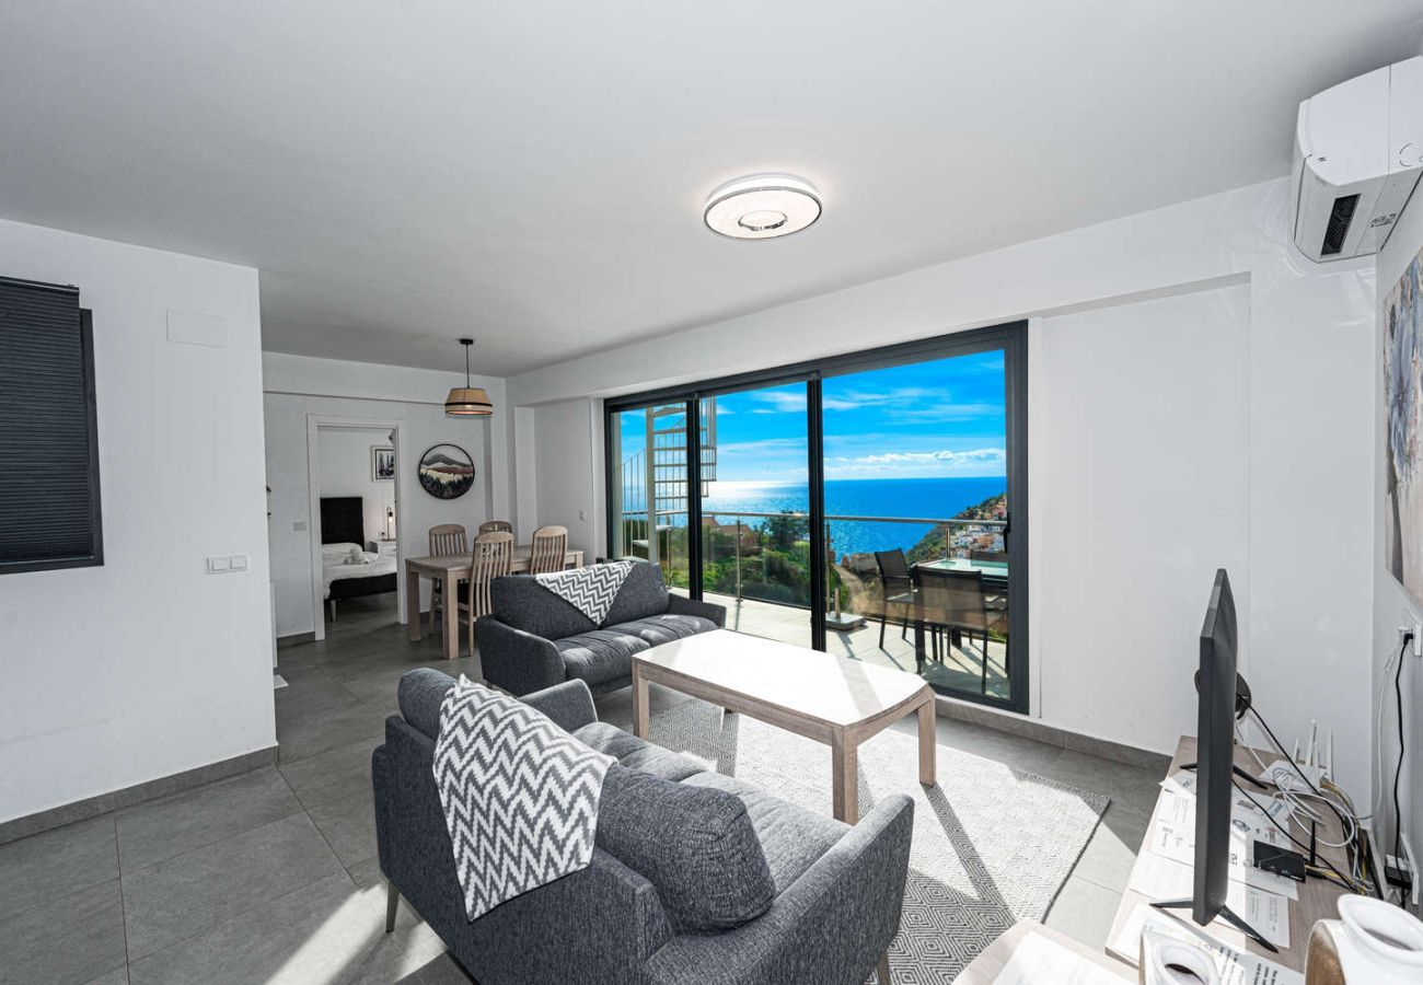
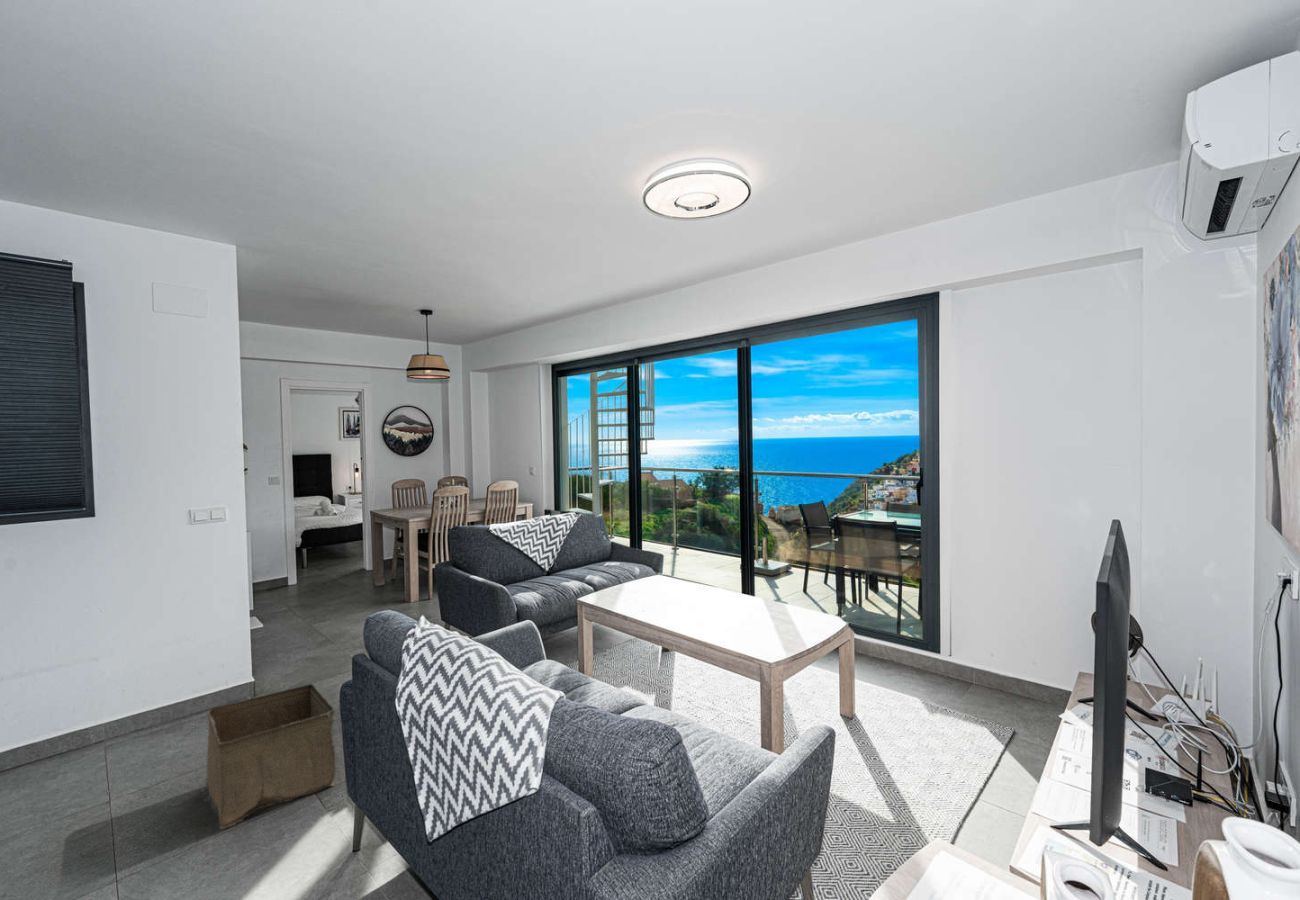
+ storage bin (270, 747)
